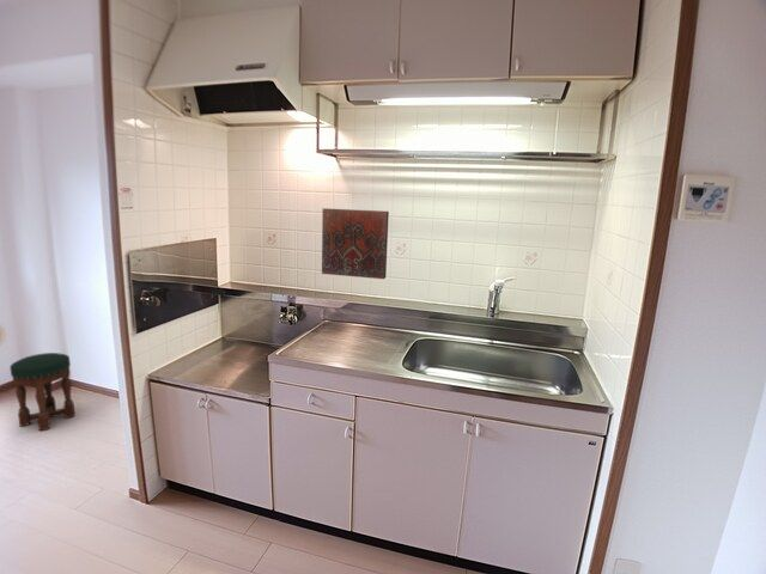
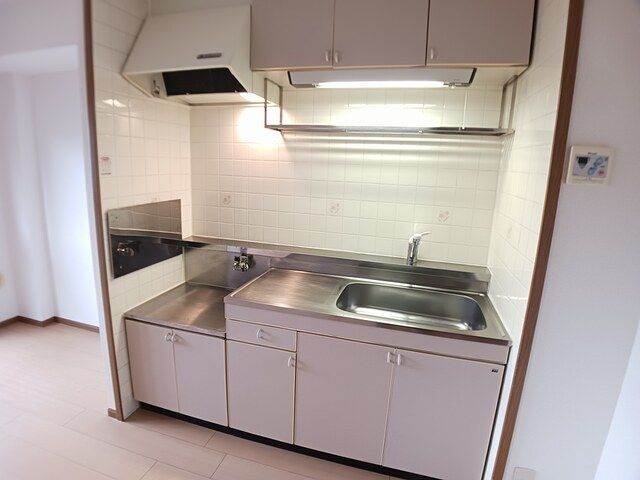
- decorative tile (354, 243)
- stool (44, 389)
